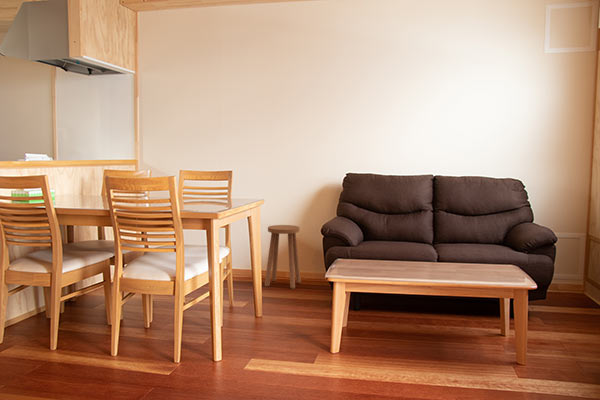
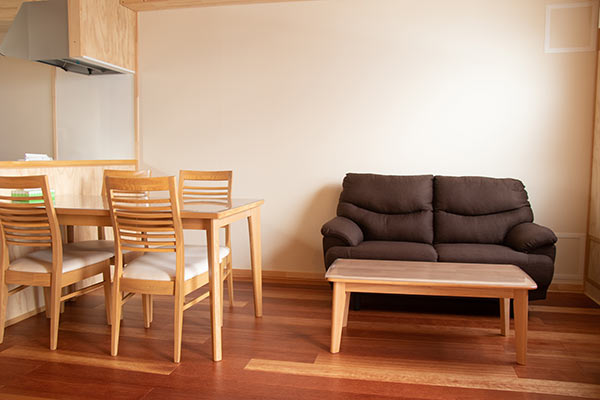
- stool (277, 256)
